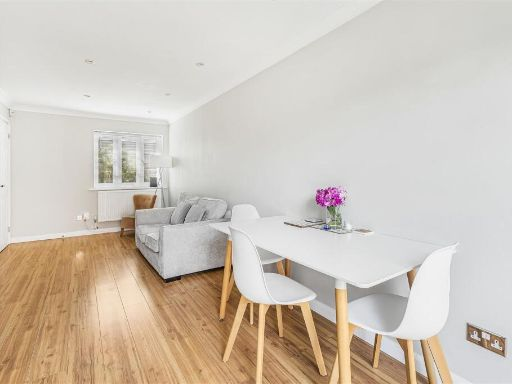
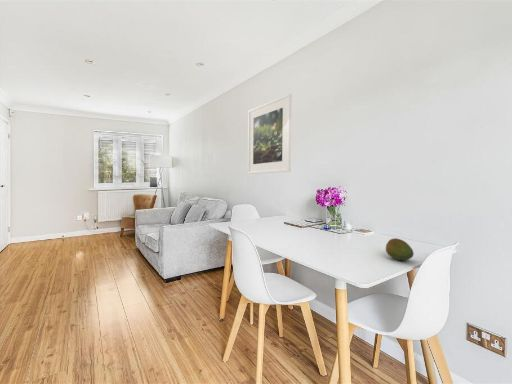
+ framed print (267, 138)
+ fruit (399, 249)
